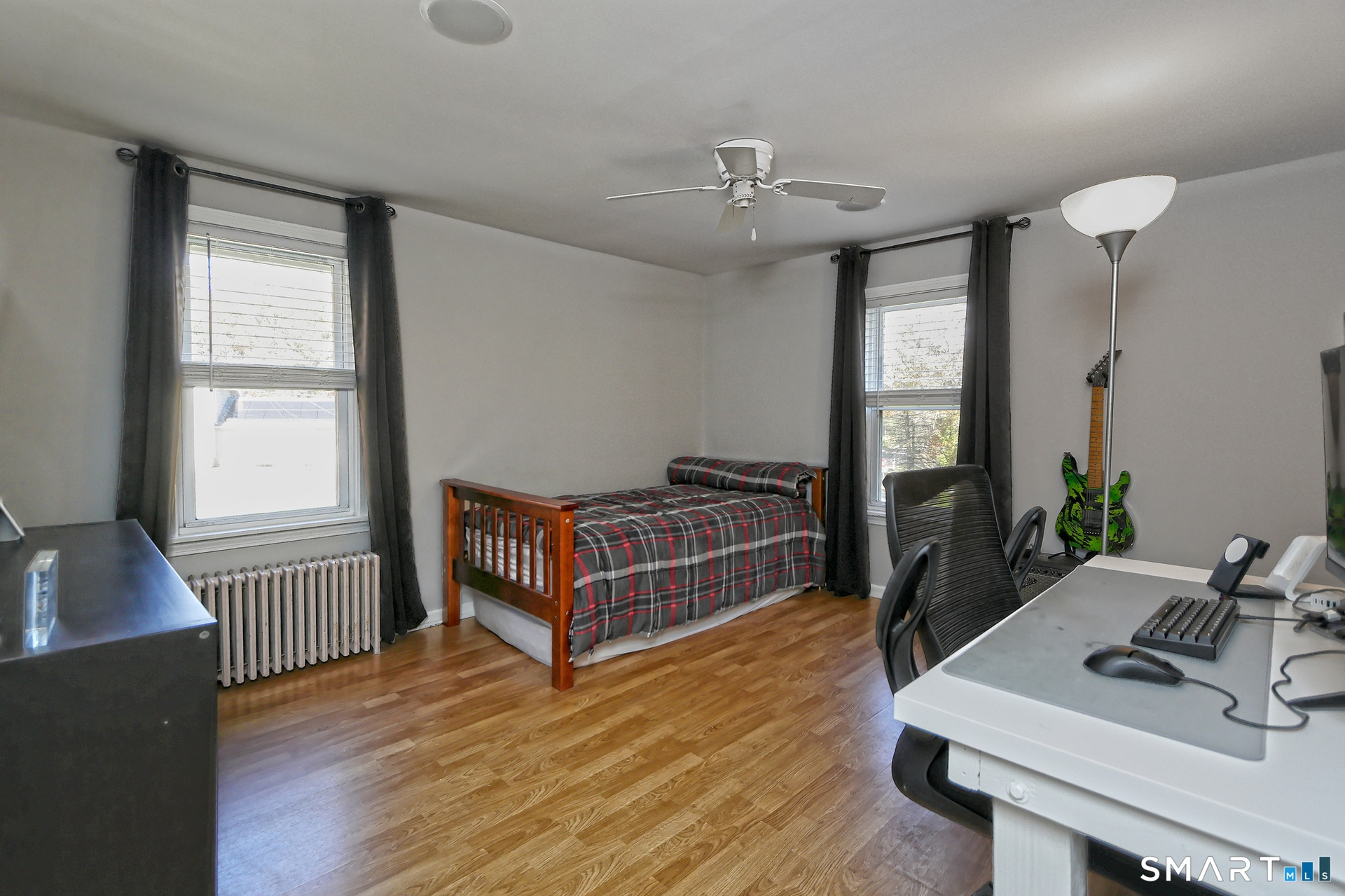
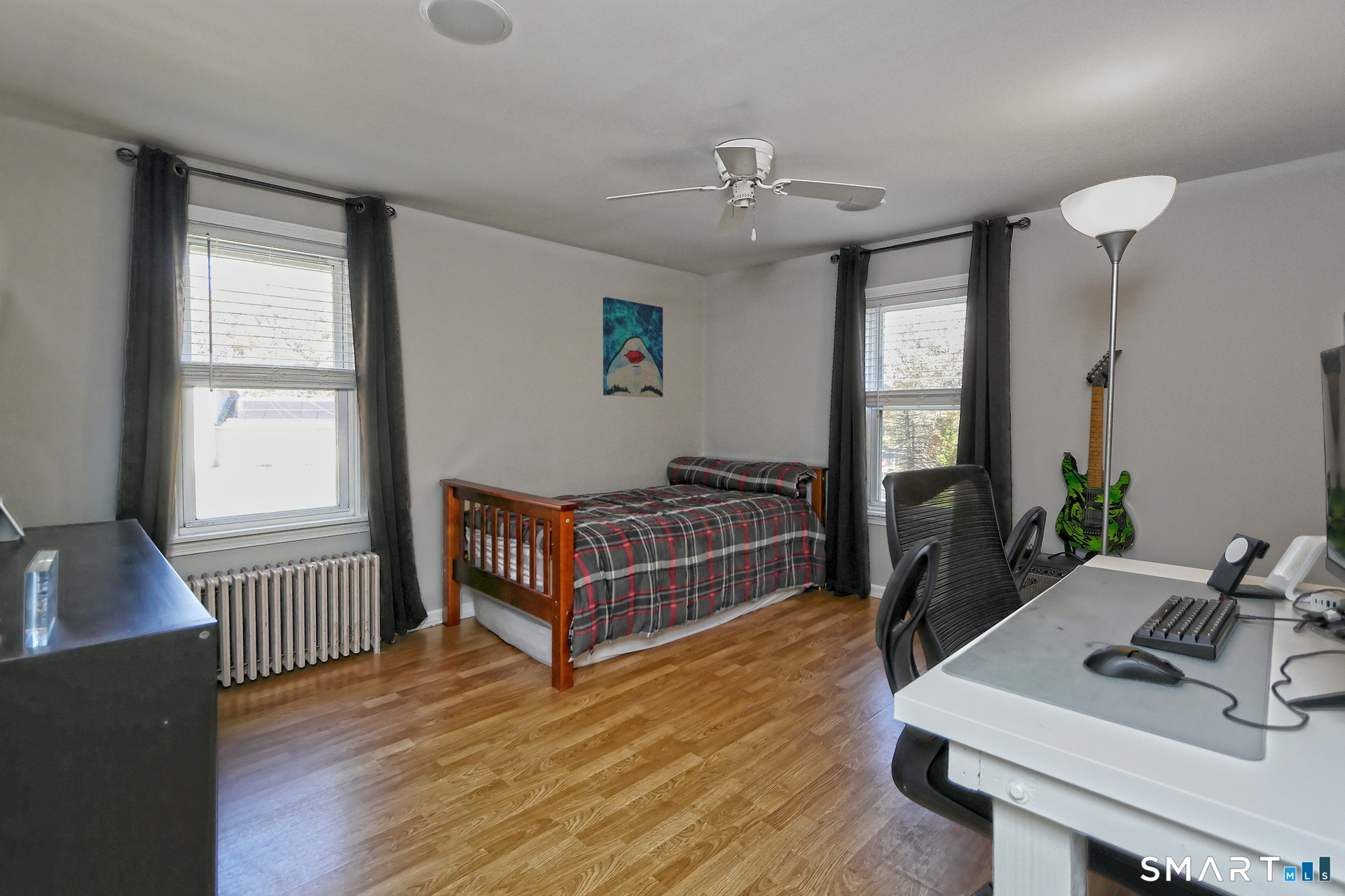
+ wall art (634, 350)
